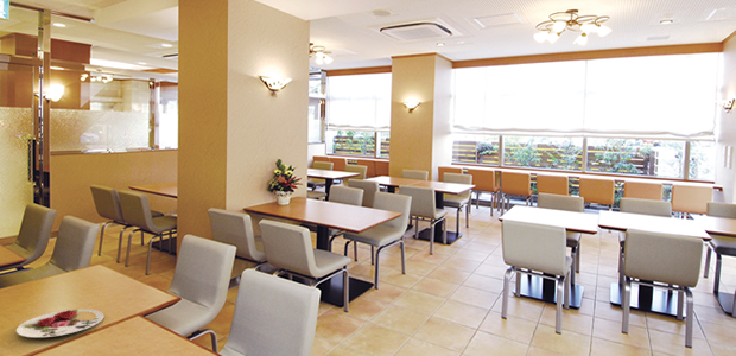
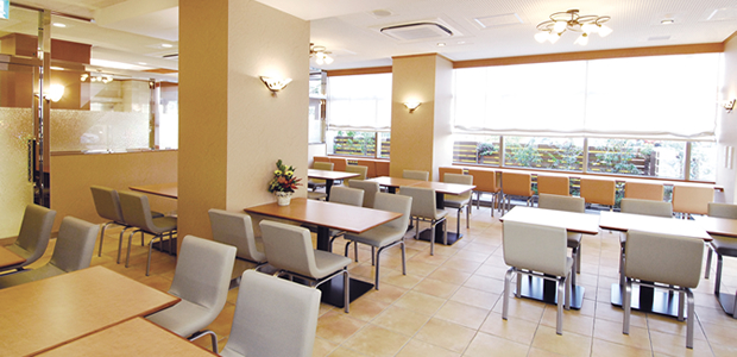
- plate (62, 322)
